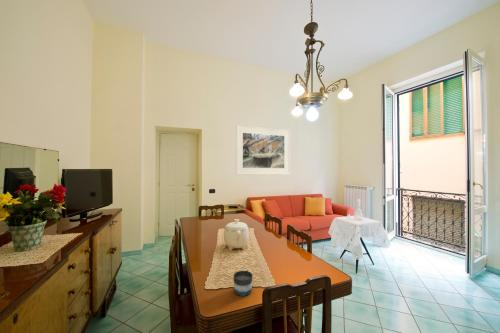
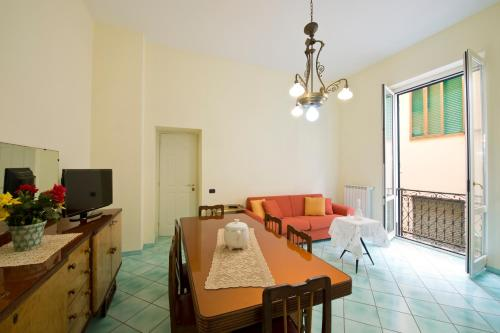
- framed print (264, 151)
- mug (242, 282)
